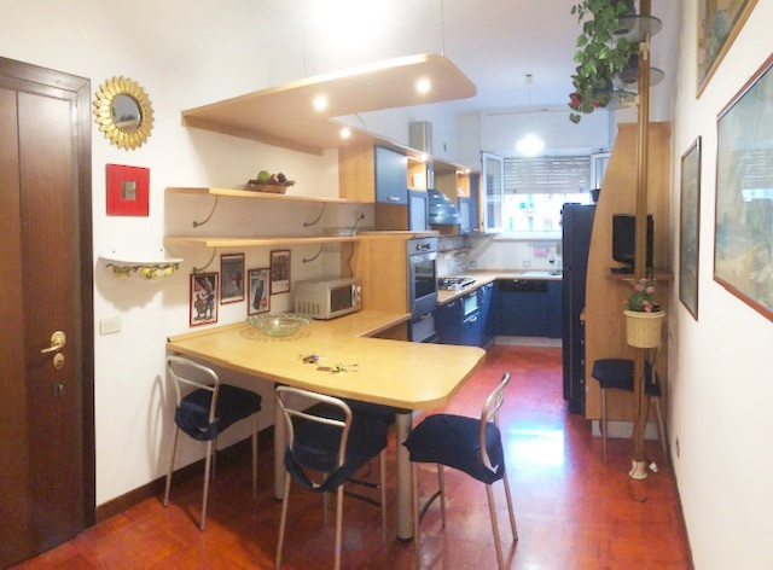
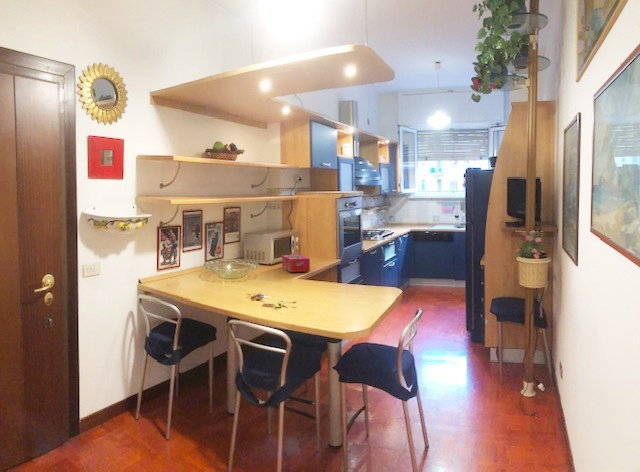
+ tissue box (295, 263)
